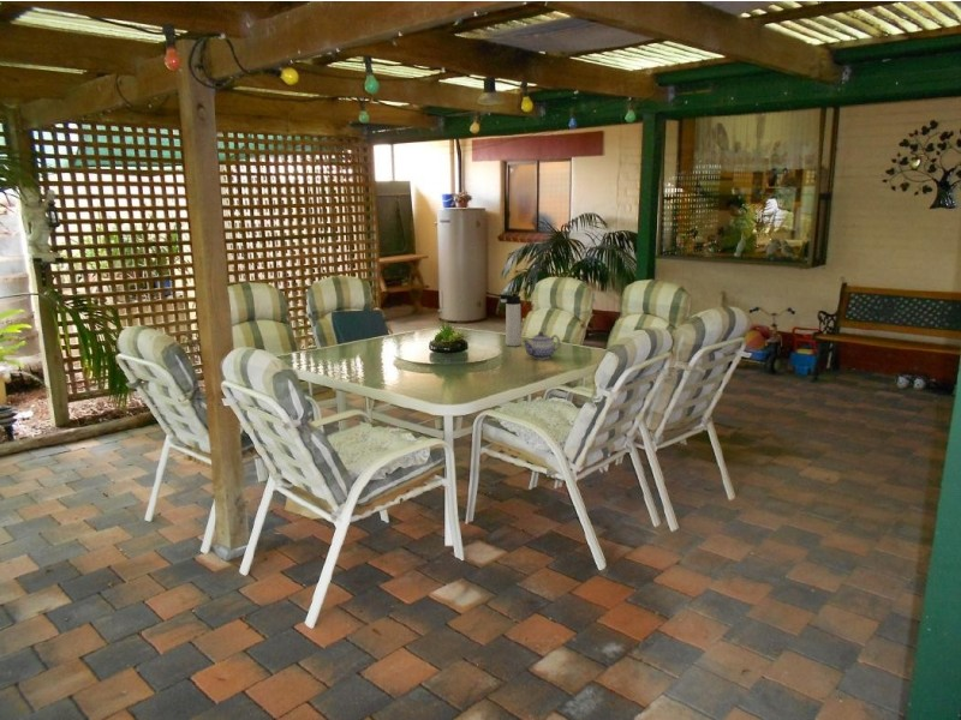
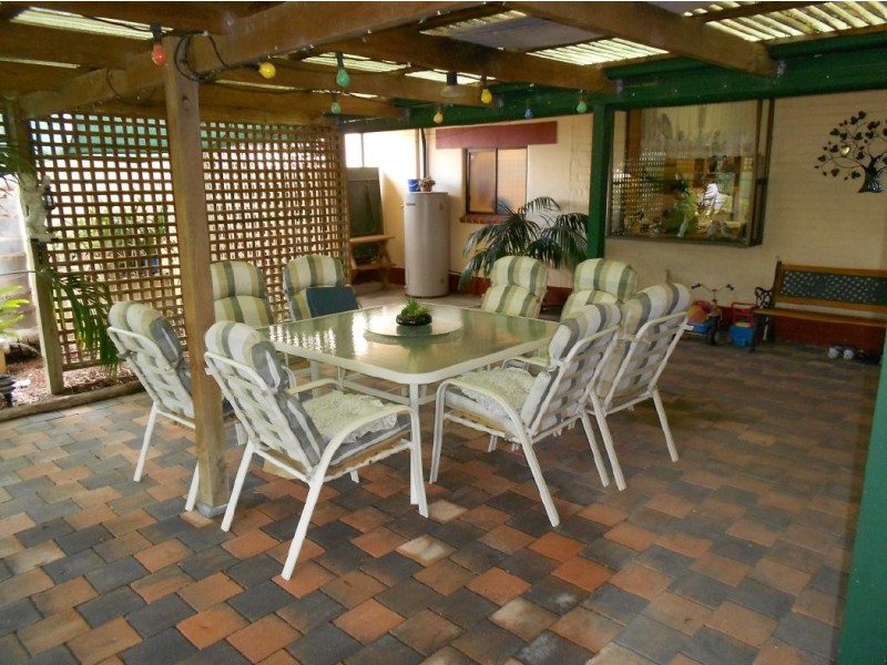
- thermos bottle (509, 319)
- teapot (541, 344)
